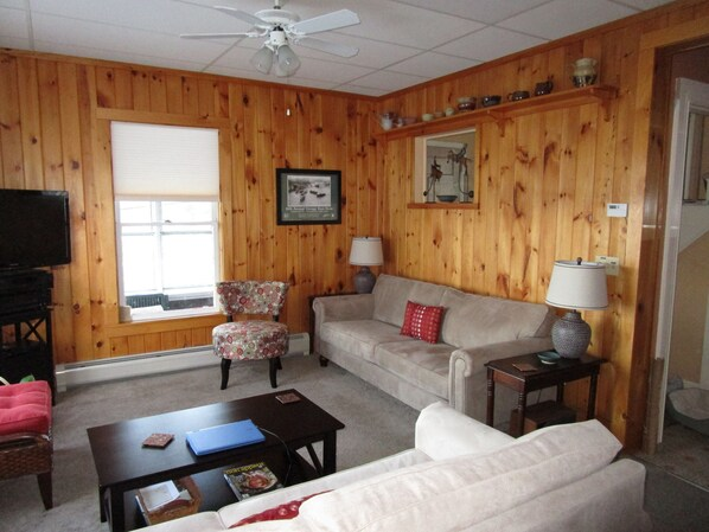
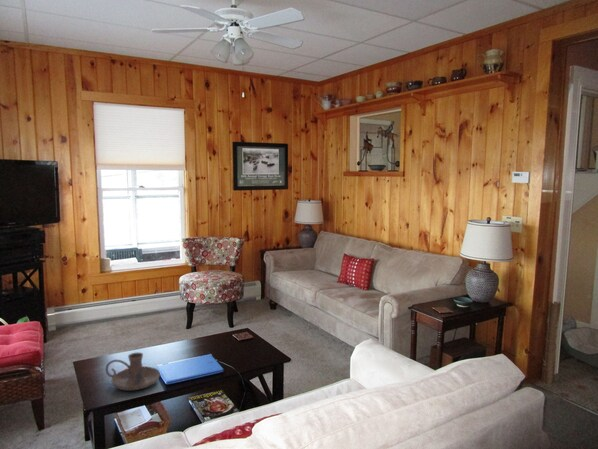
+ candle holder (131, 369)
